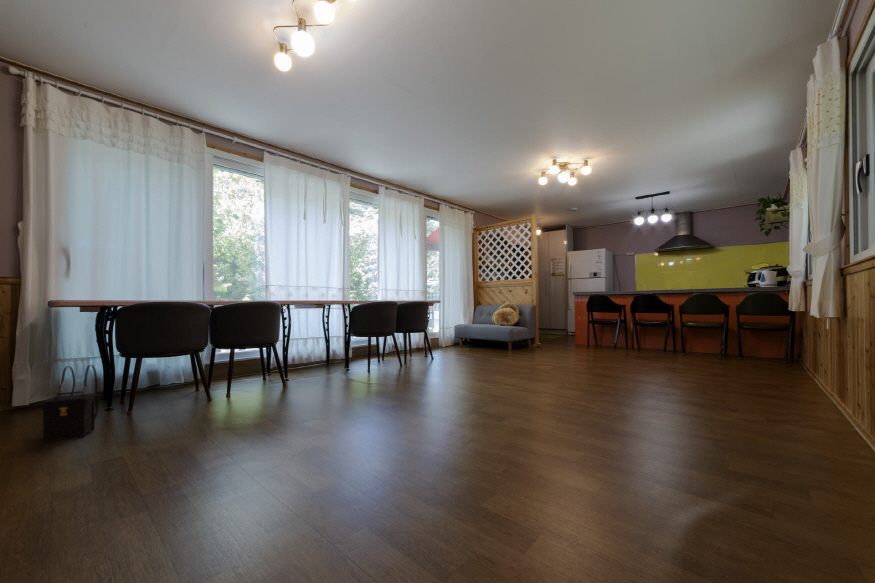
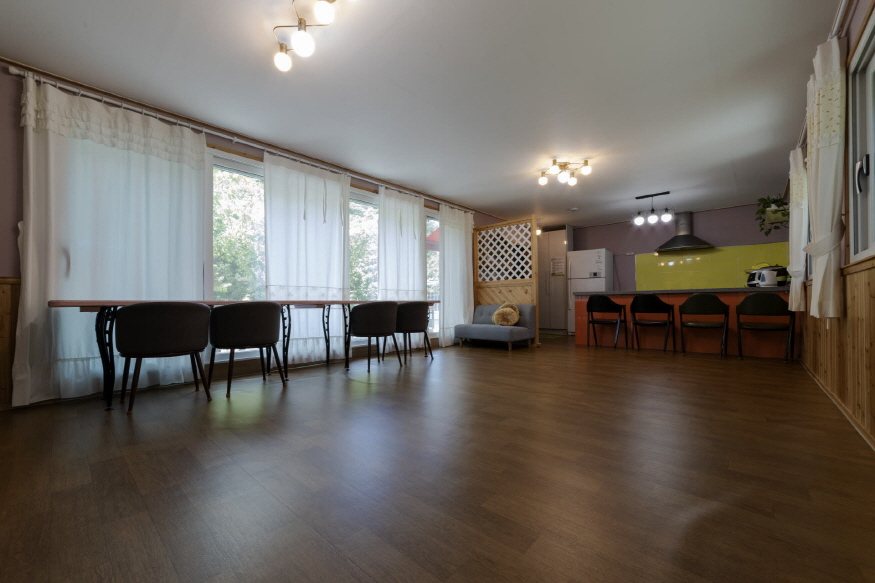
- satchel (73, 400)
